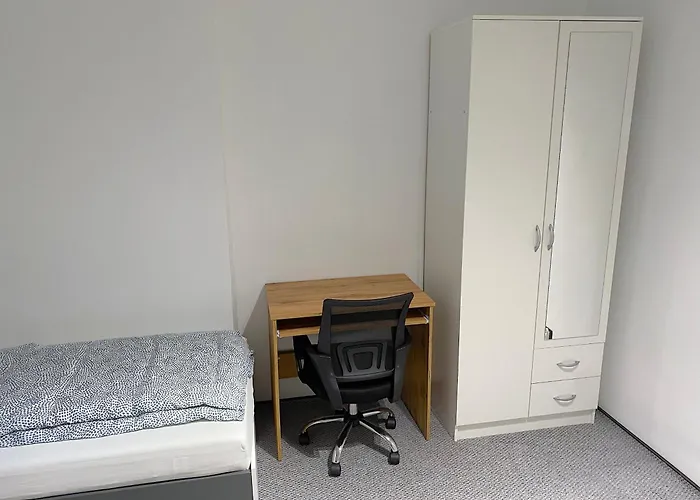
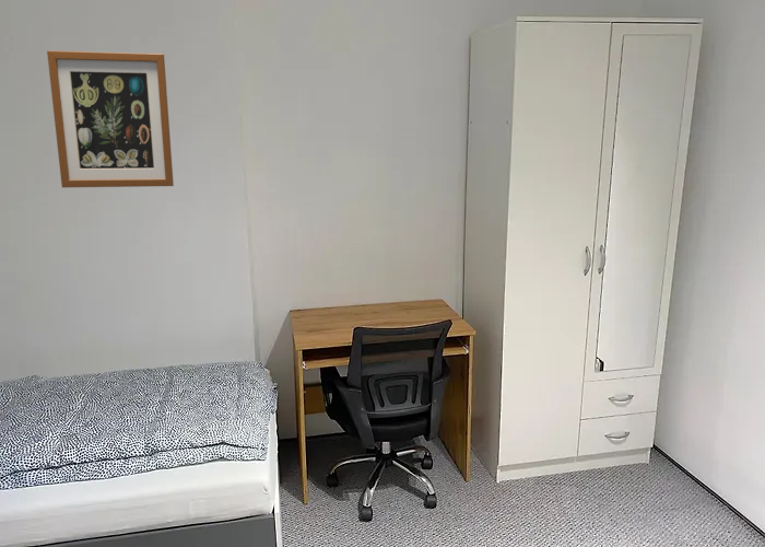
+ wall art (113, 120)
